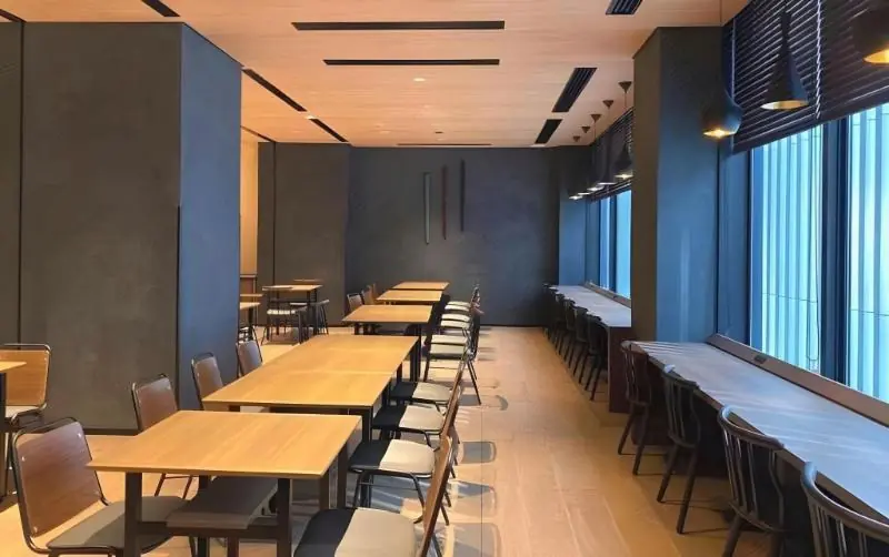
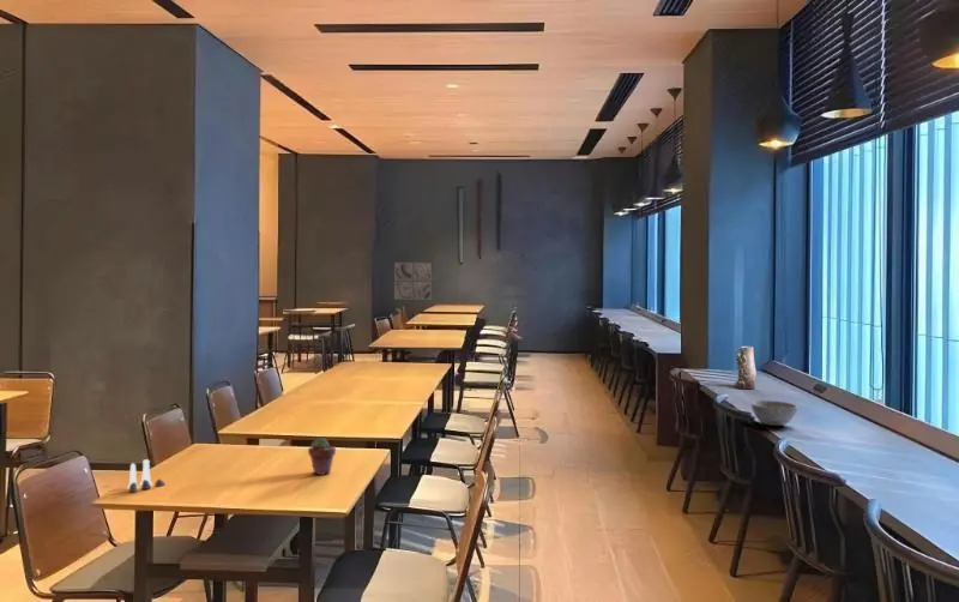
+ wall art (411, 279)
+ salt and pepper shaker set (144, 474)
+ potted succulent (321, 454)
+ vase (744, 367)
+ bowl (773, 414)
